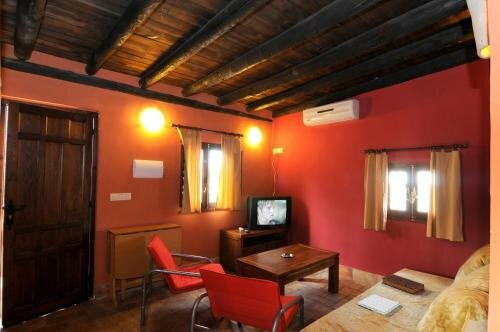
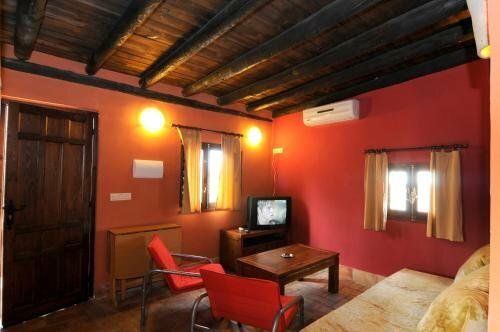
- tablet (378, 303)
- book (402, 283)
